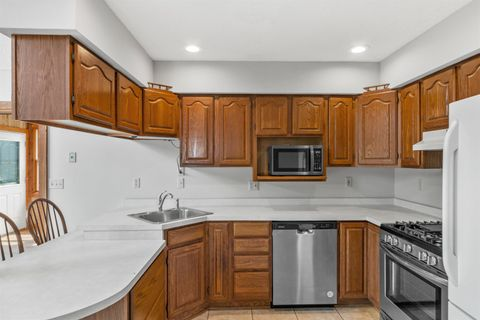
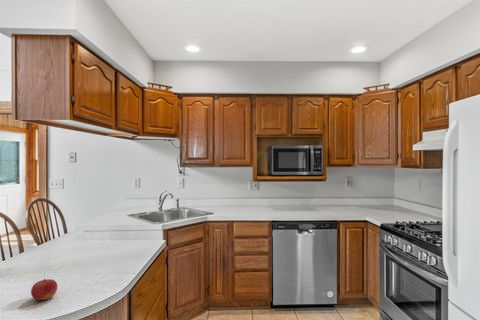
+ fruit (44, 288)
